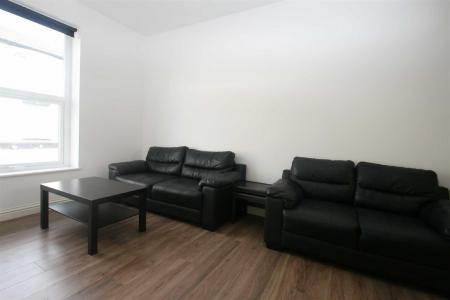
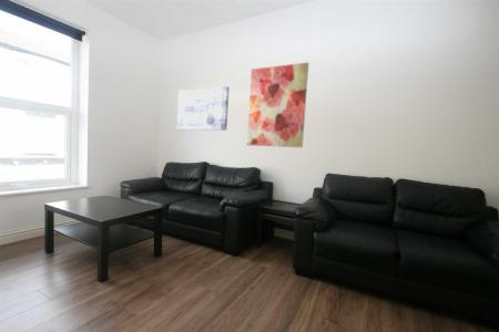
+ wall art (275, 106)
+ wall art (201, 108)
